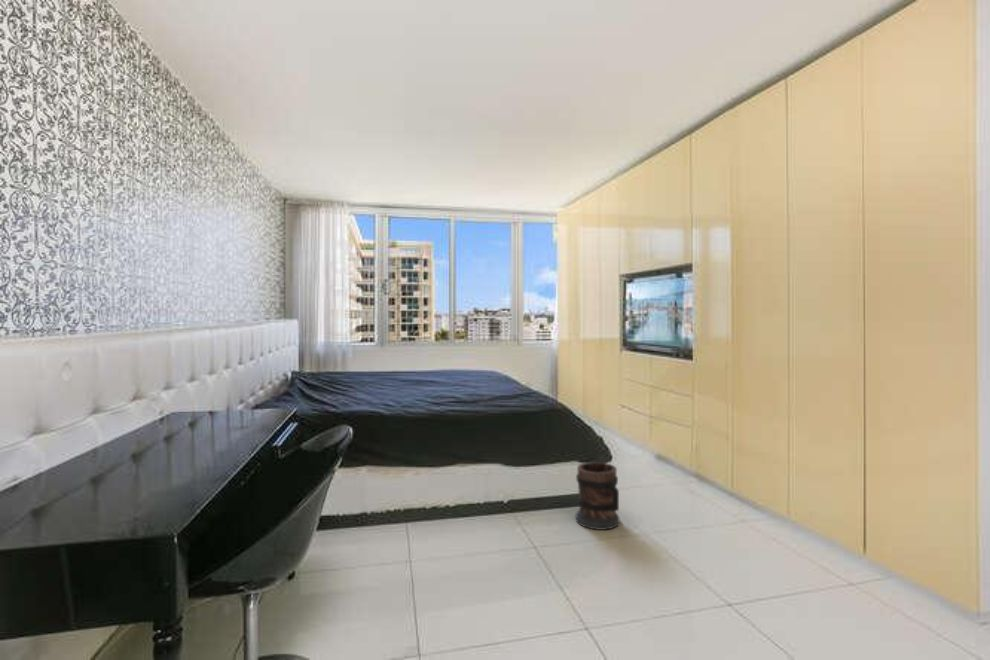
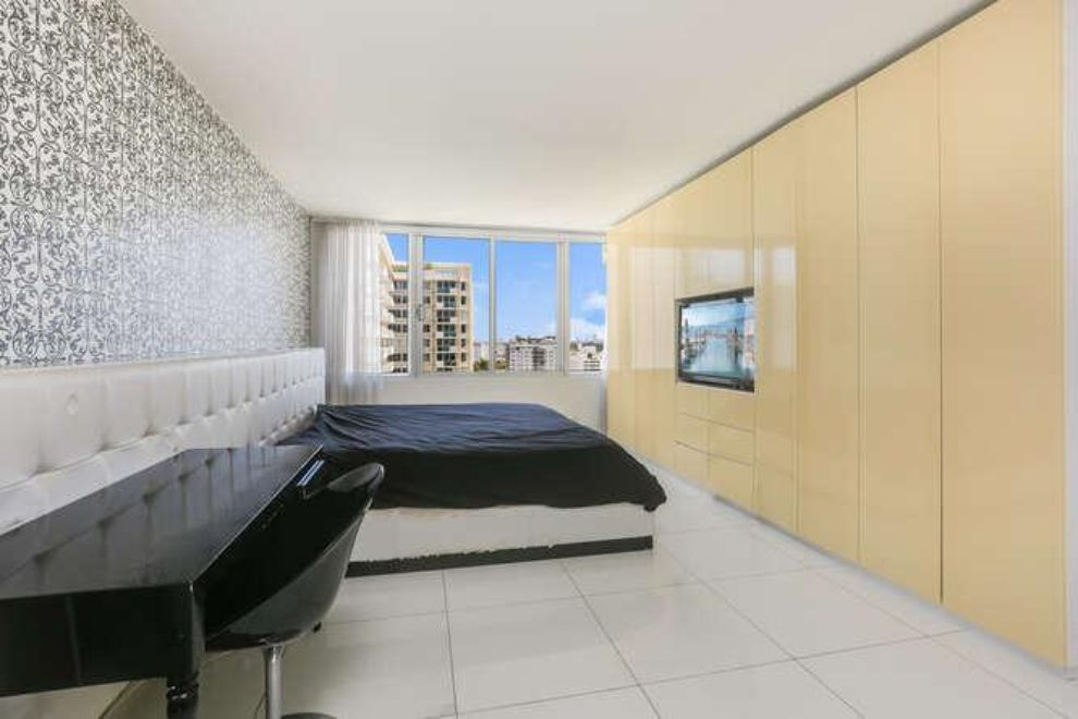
- wooden barrel (600, 495)
